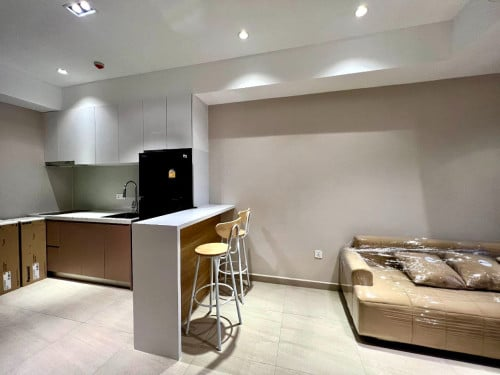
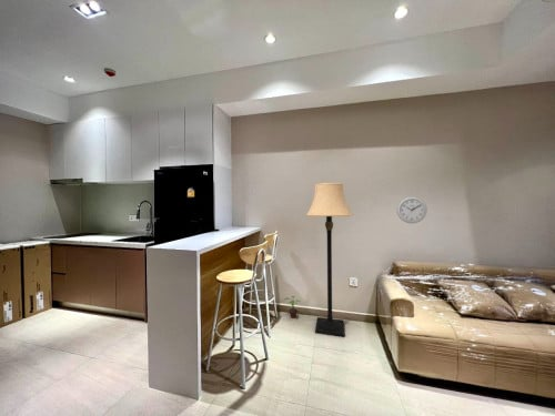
+ potted plant (292, 306)
+ wall clock (411, 210)
+ lamp (329, 255)
